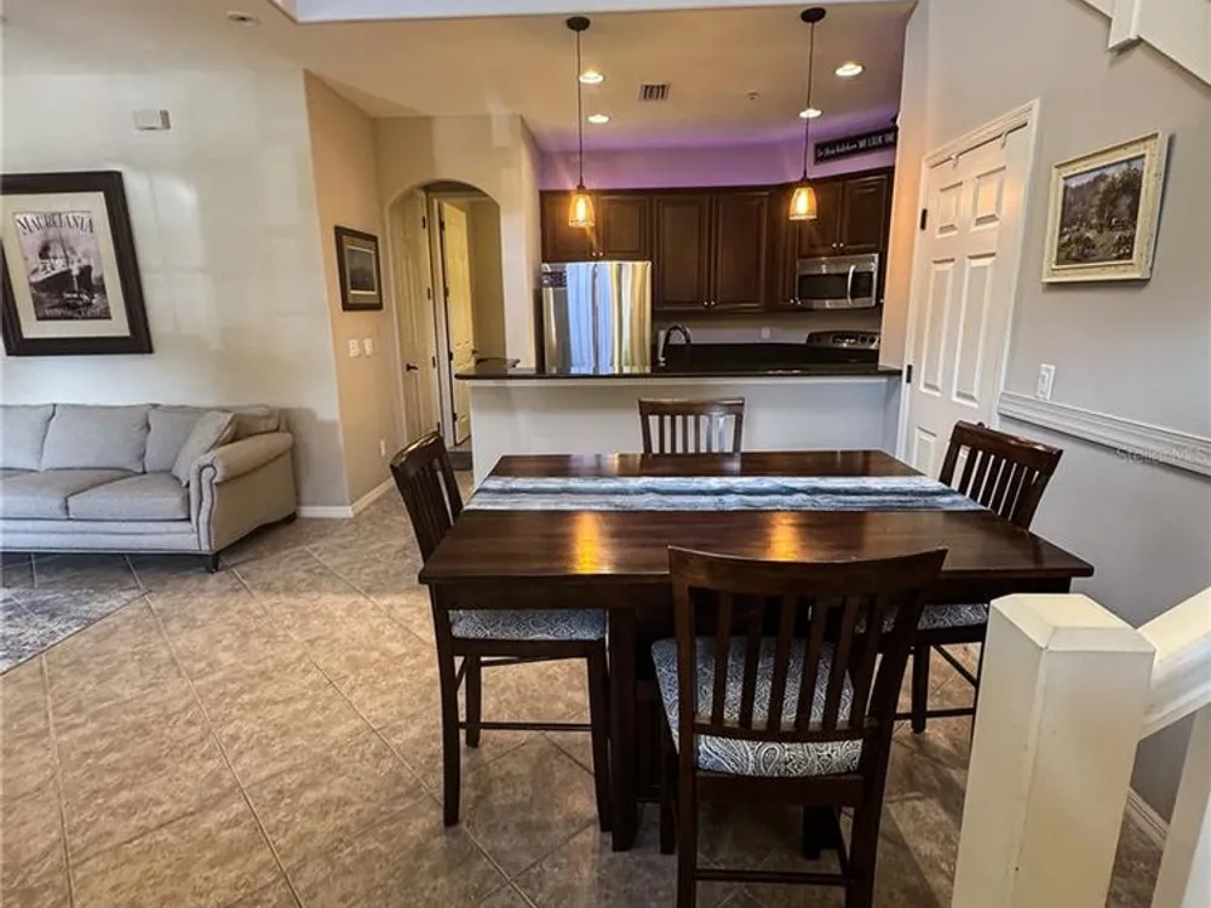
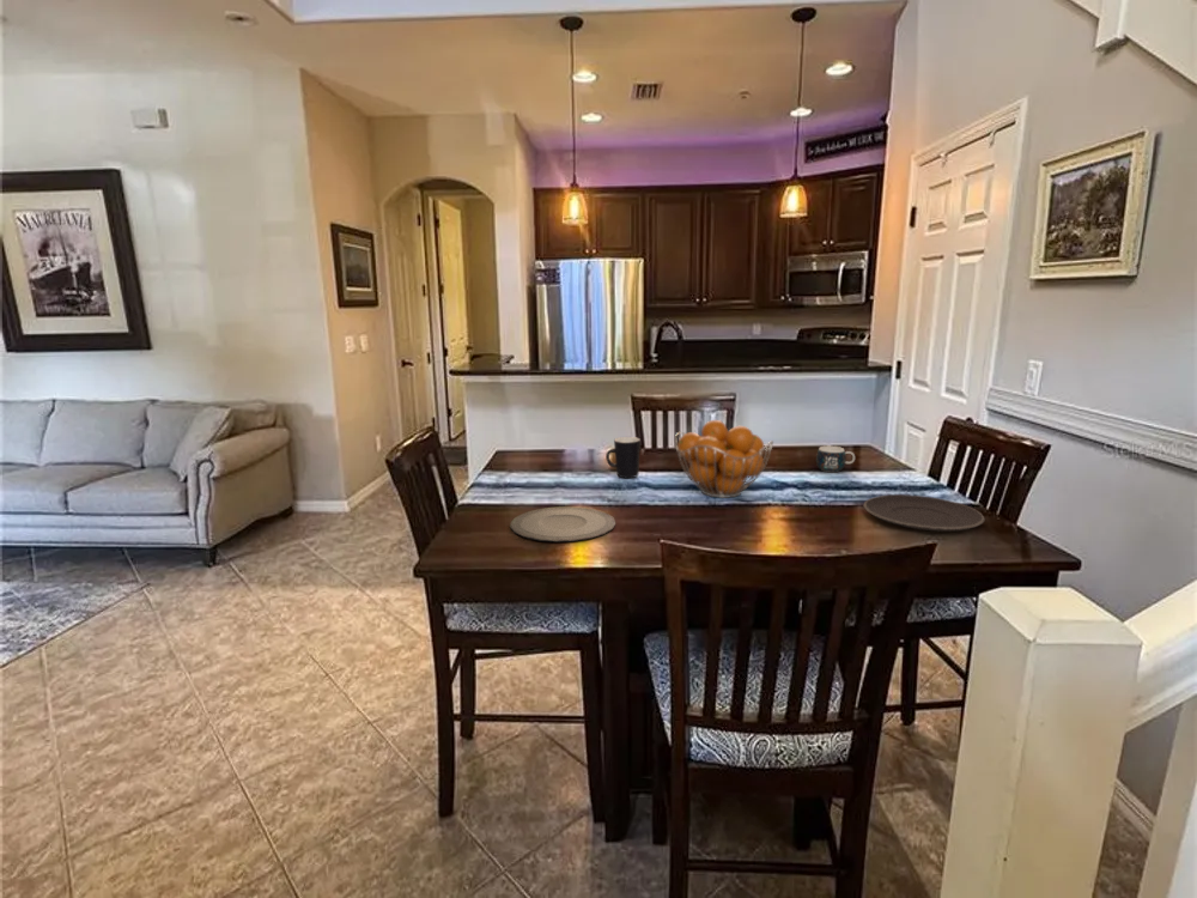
+ mug (836, 459)
+ fruit basket (722, 457)
+ plate (920, 514)
+ mug (622, 457)
+ plate (563, 522)
